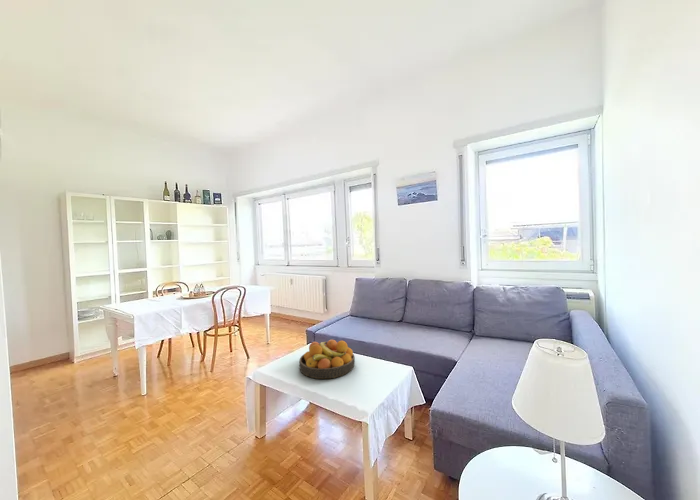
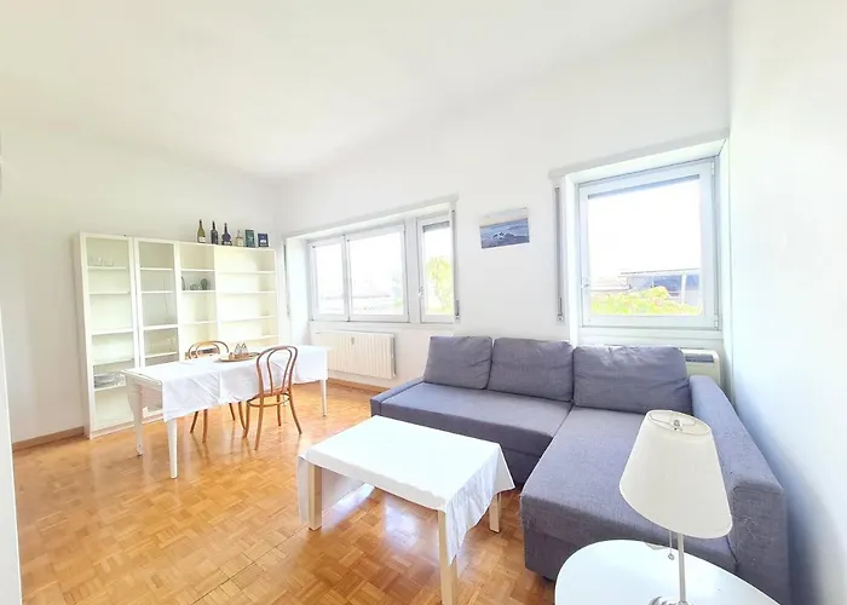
- fruit bowl (326, 353)
